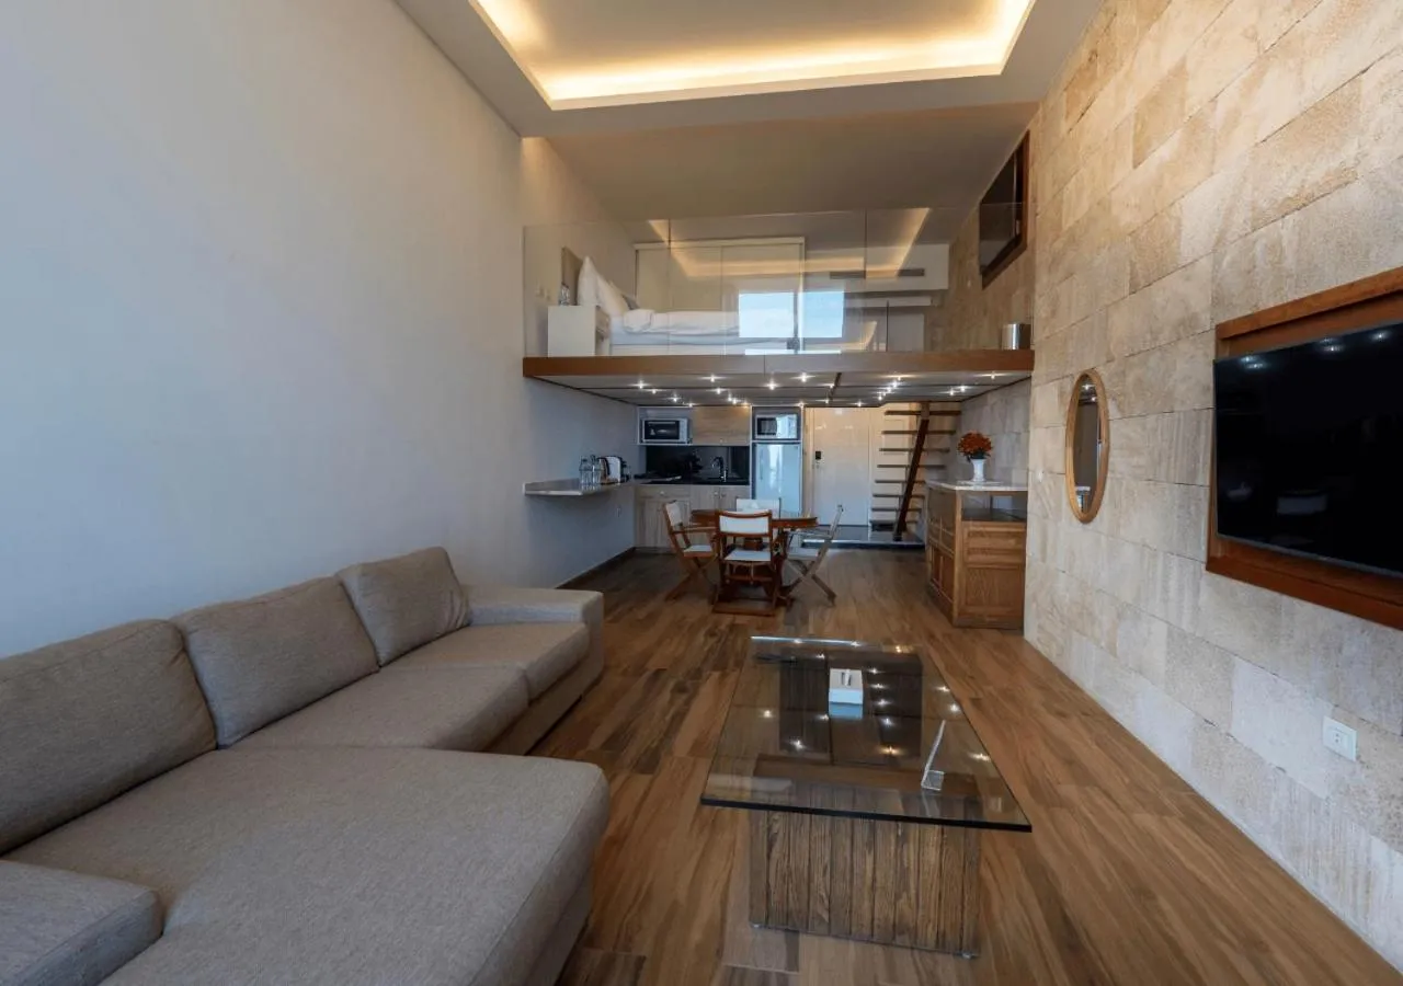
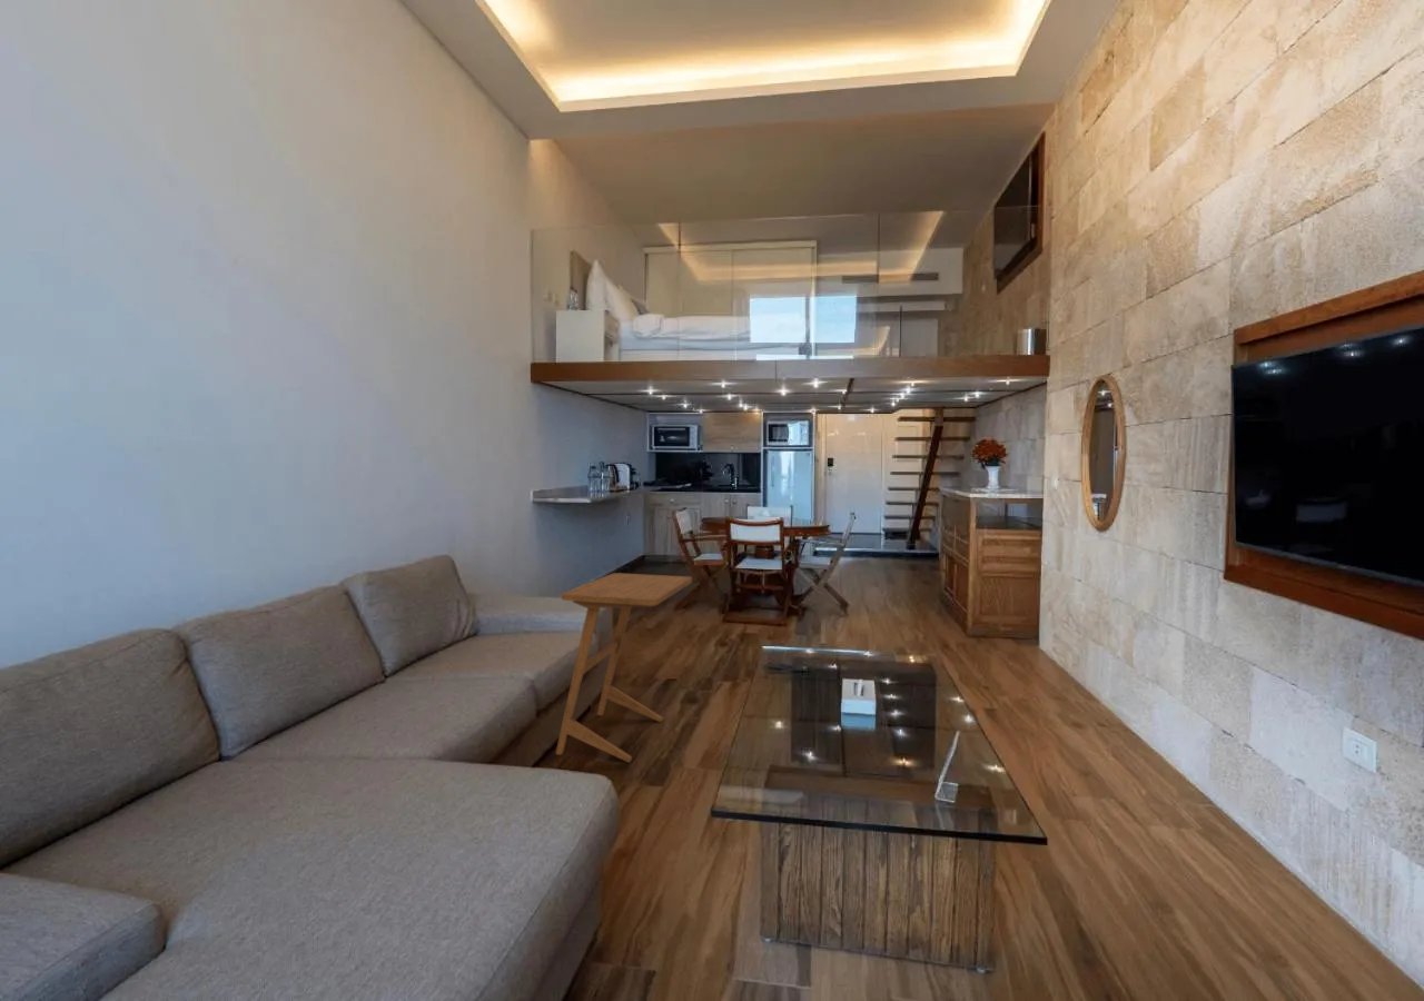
+ side table (617, 657)
